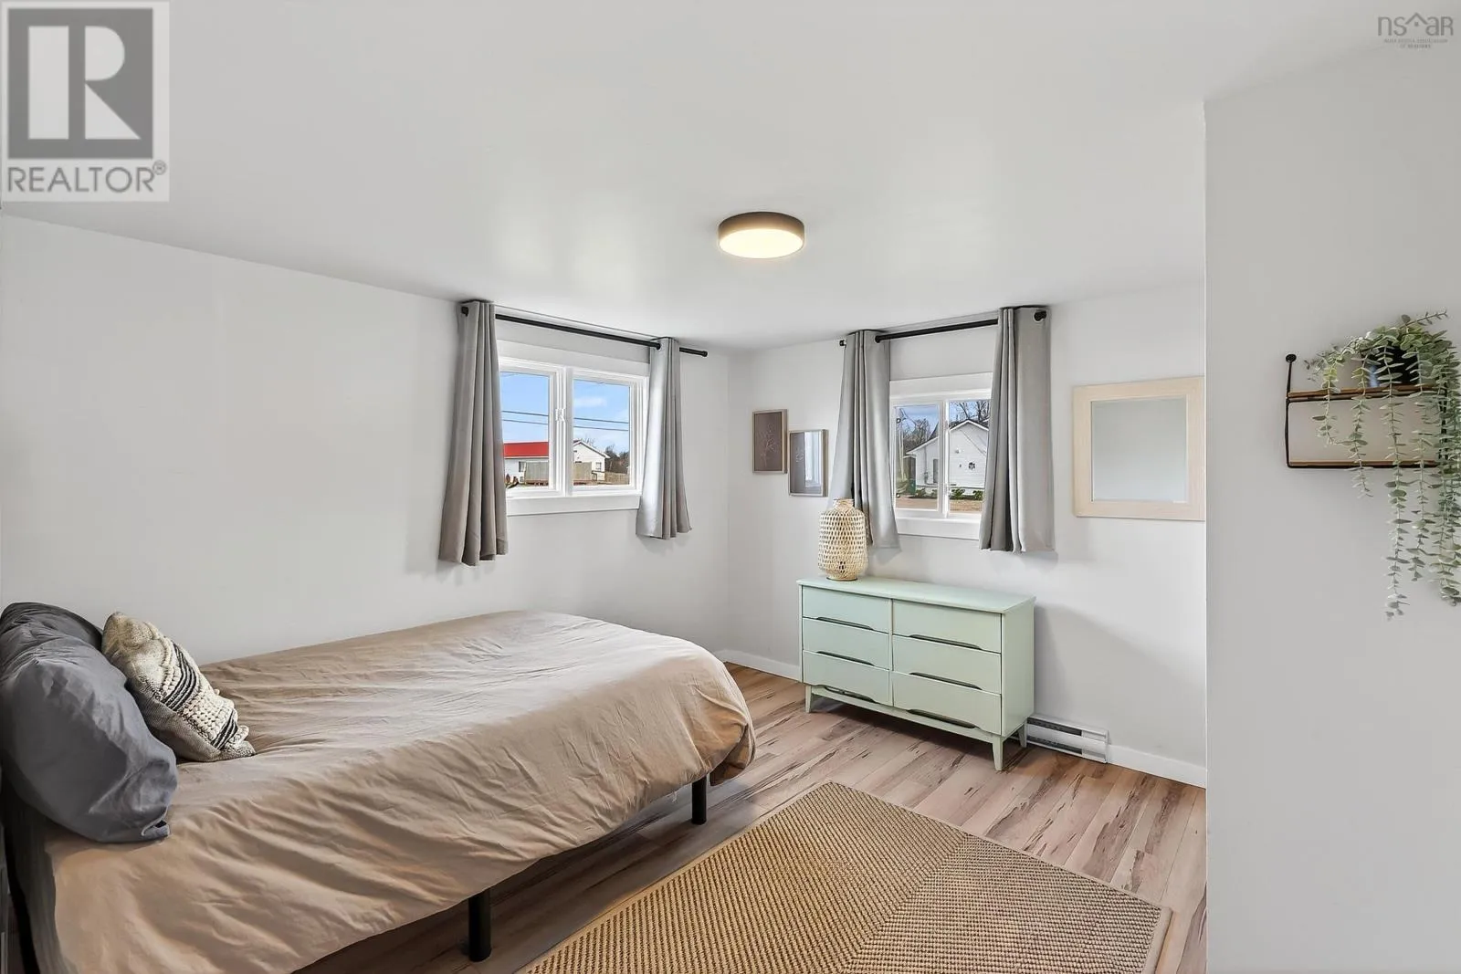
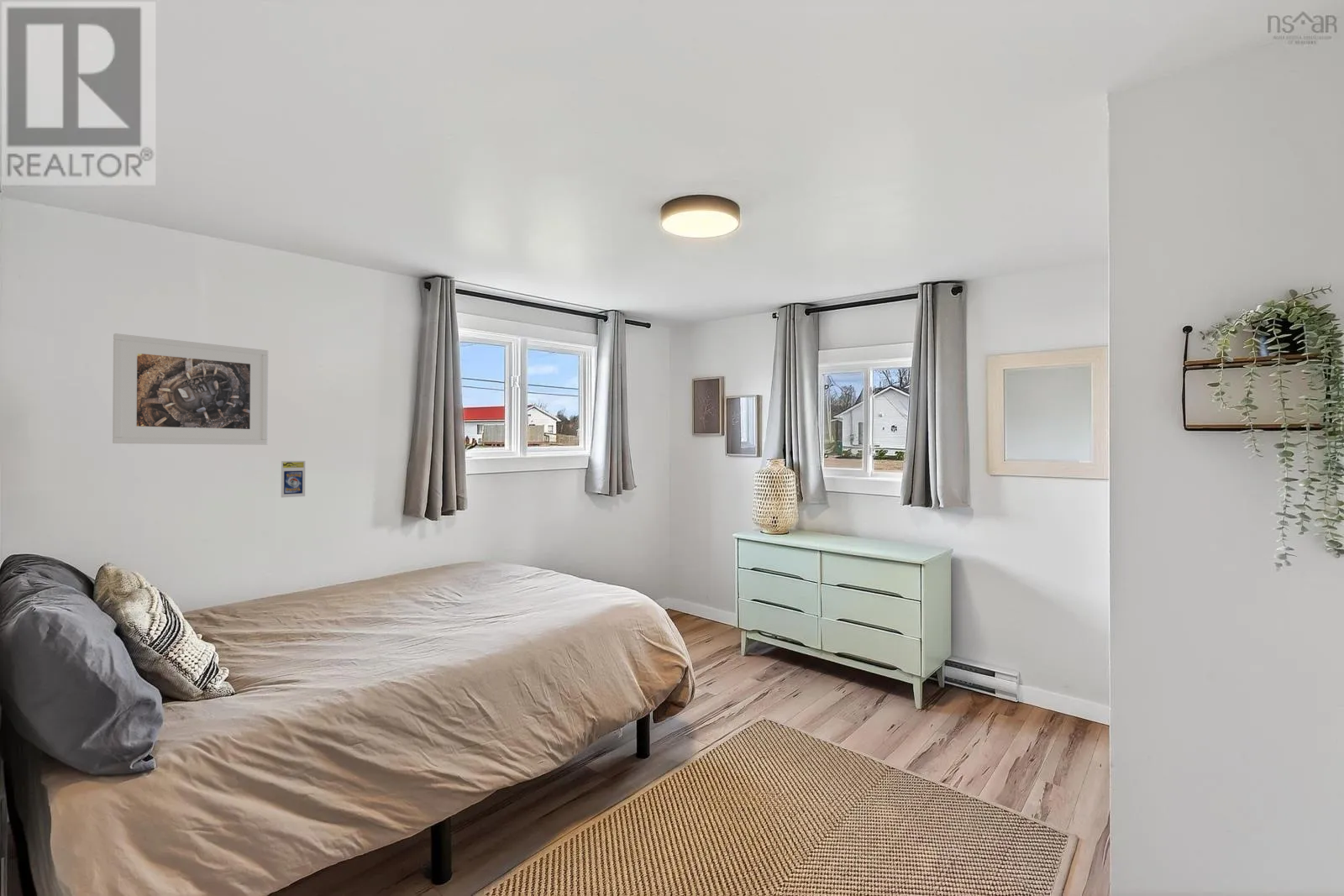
+ trading card display case (293, 479)
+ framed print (196, 393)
